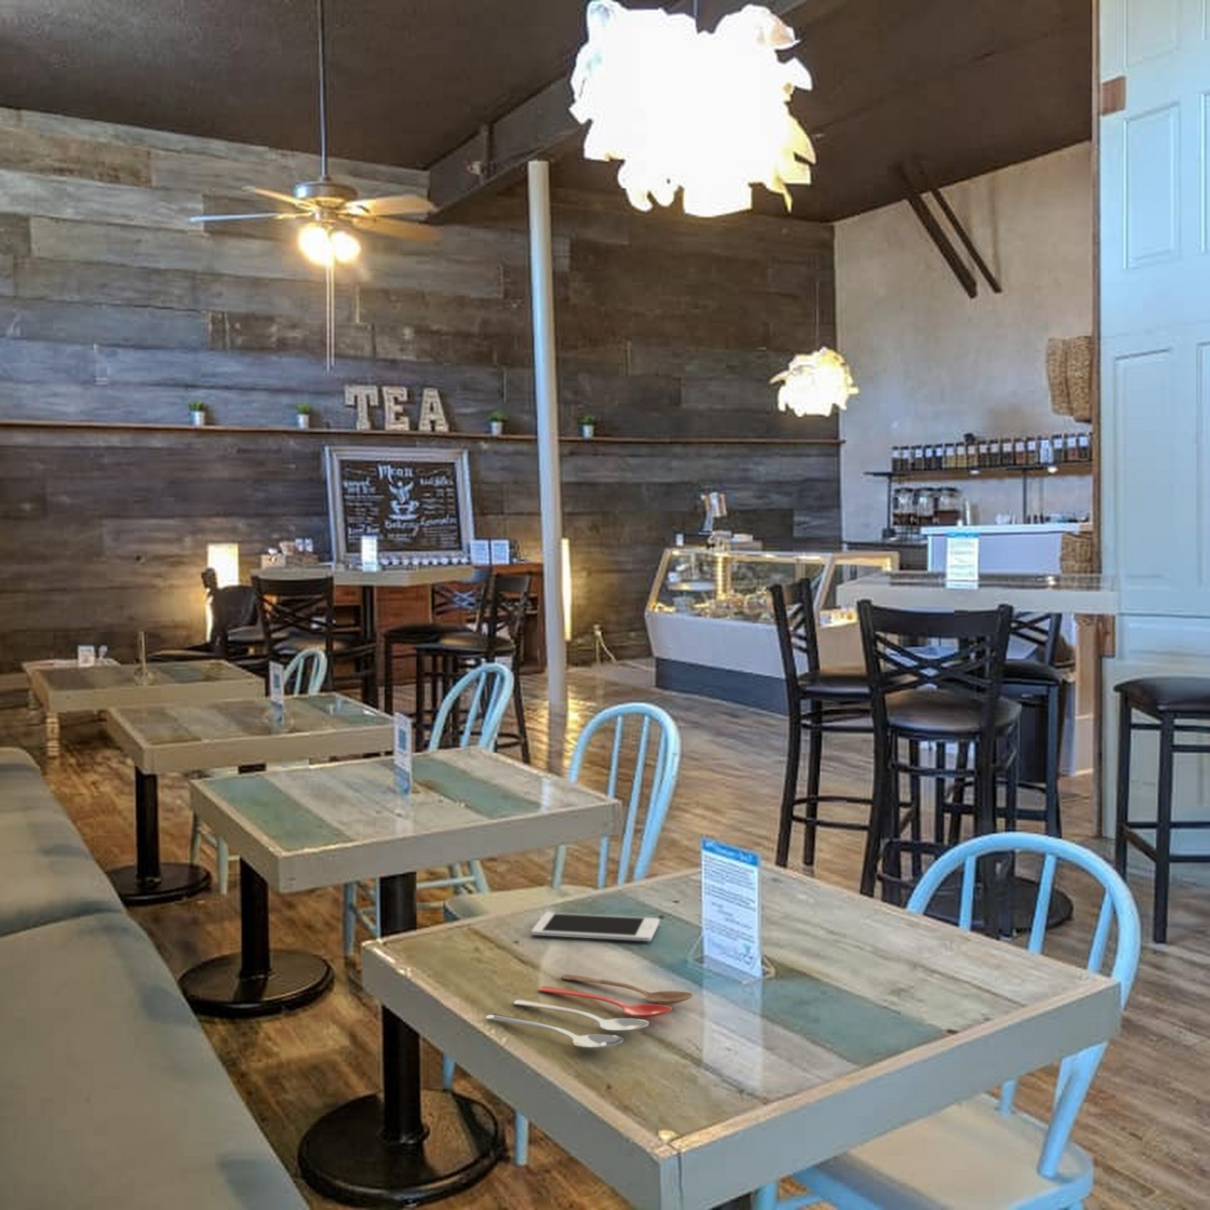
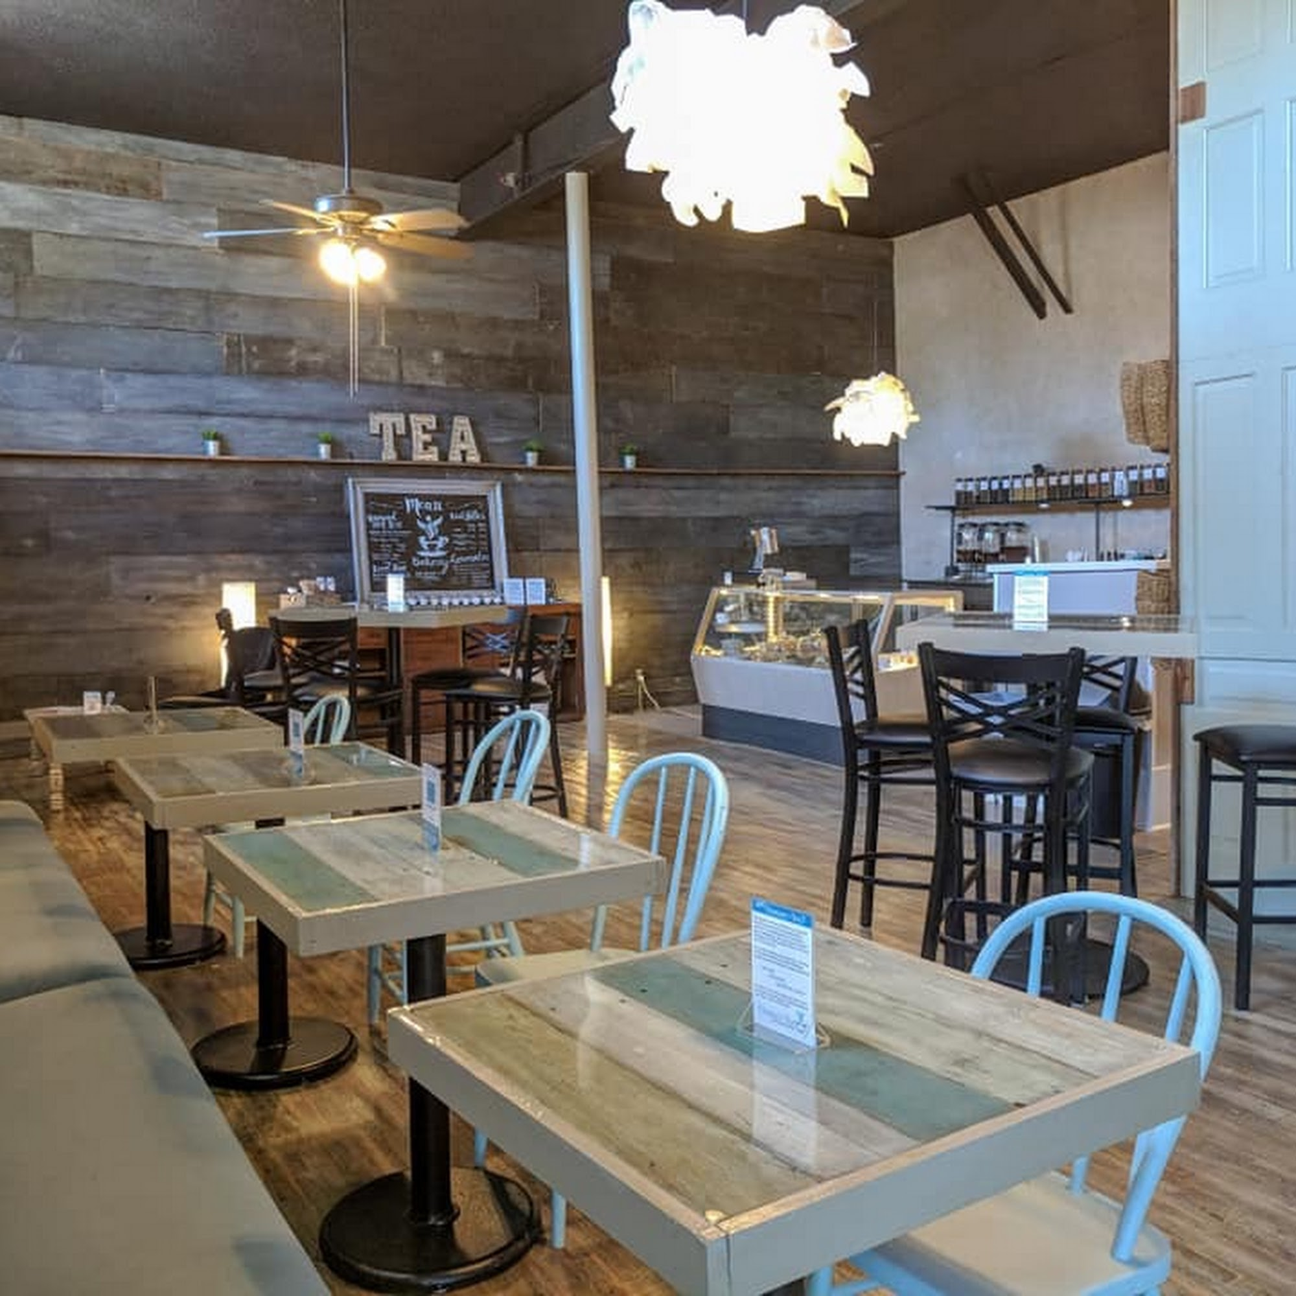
- cell phone (596, 926)
- cooking utensil (588, 1013)
